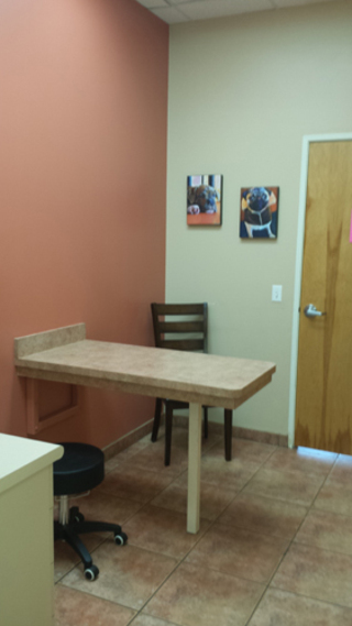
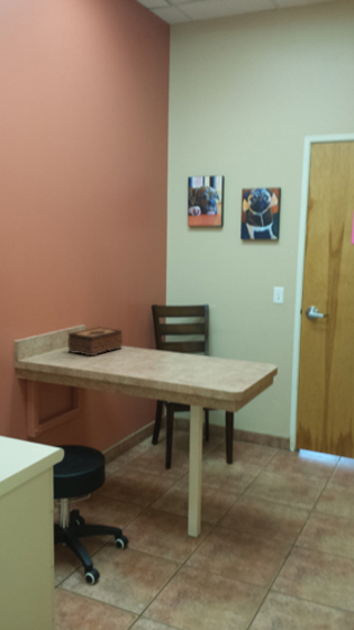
+ tissue box (95, 340)
